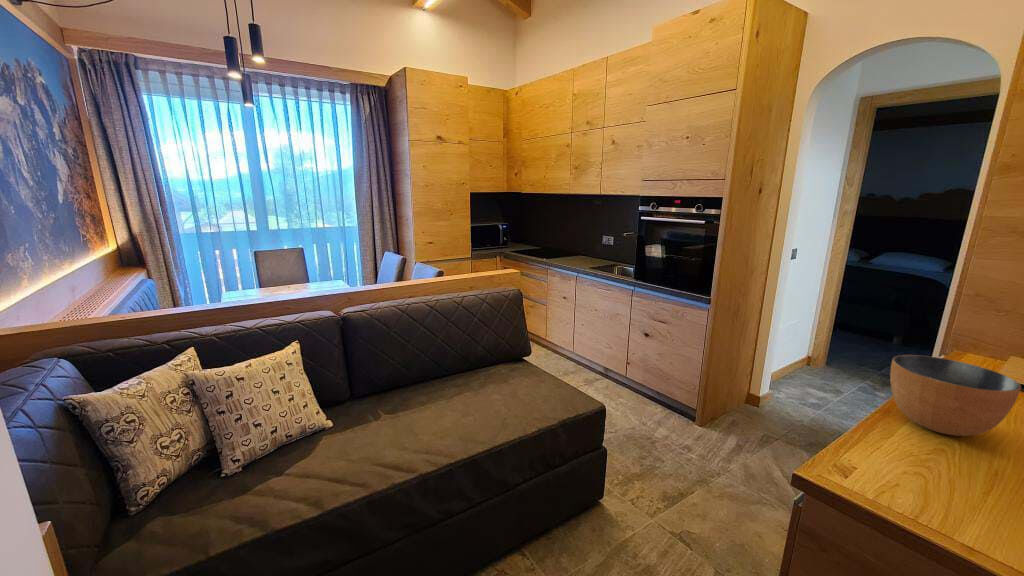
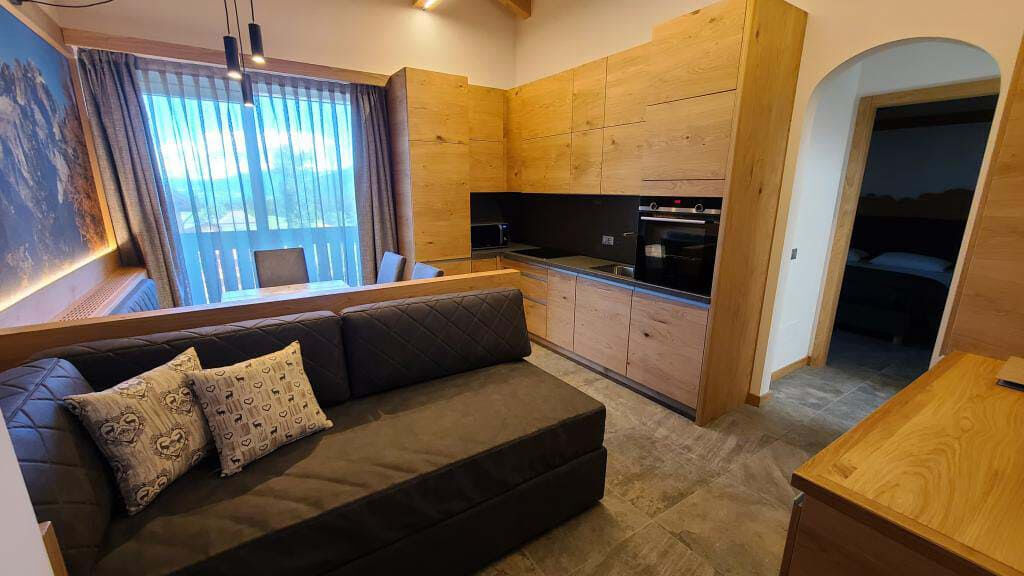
- bowl (944, 399)
